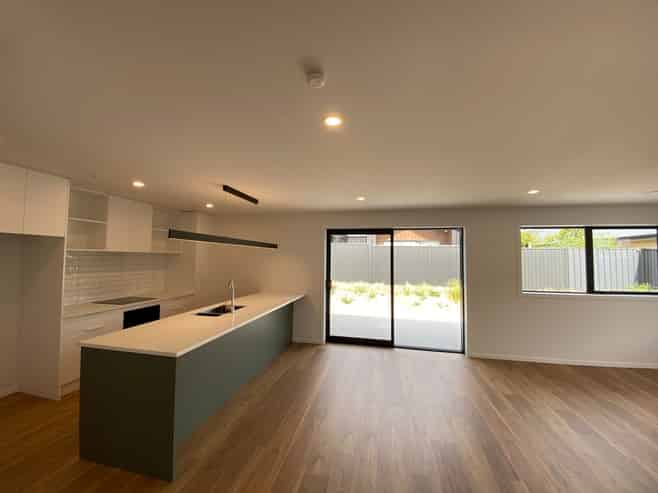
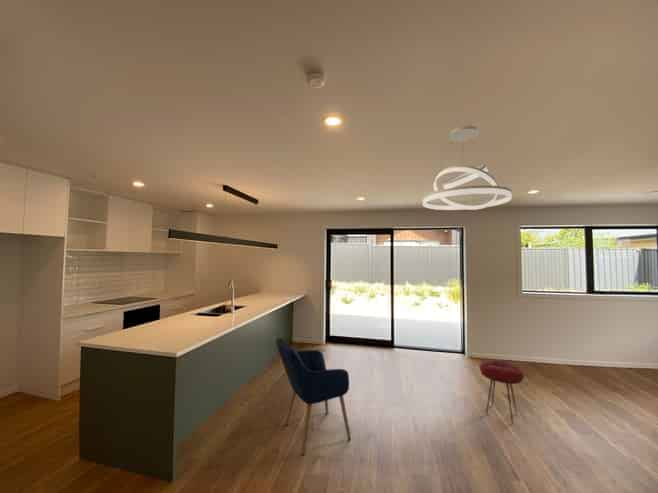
+ stool (507, 389)
+ pendant light (464, 168)
+ chair (311, 385)
